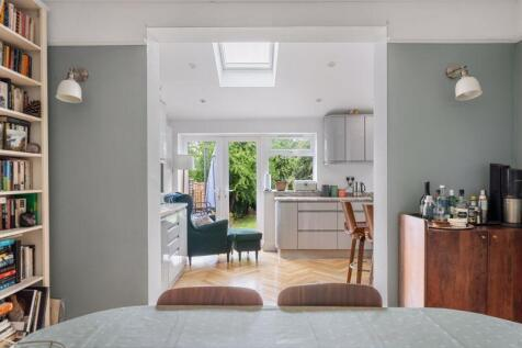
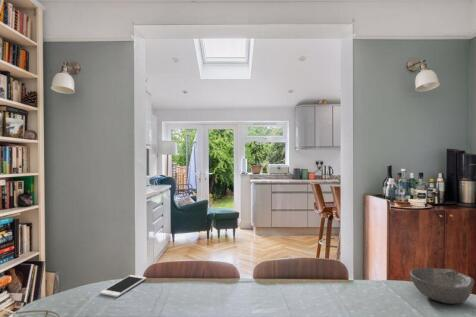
+ cell phone (124, 285)
+ bowl (440, 286)
